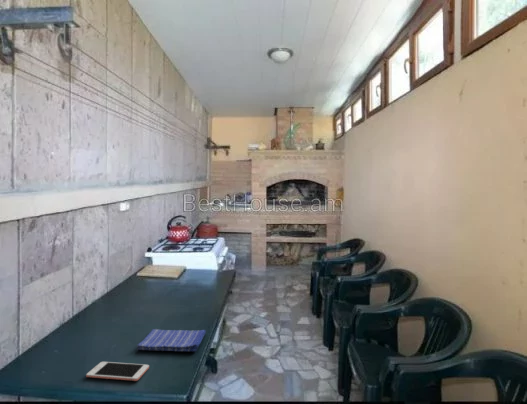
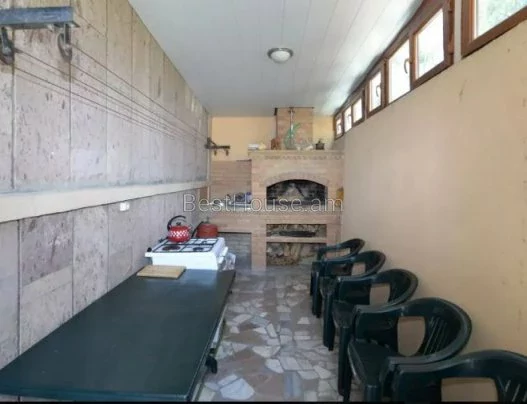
- dish towel (173, 338)
- cell phone (118, 370)
